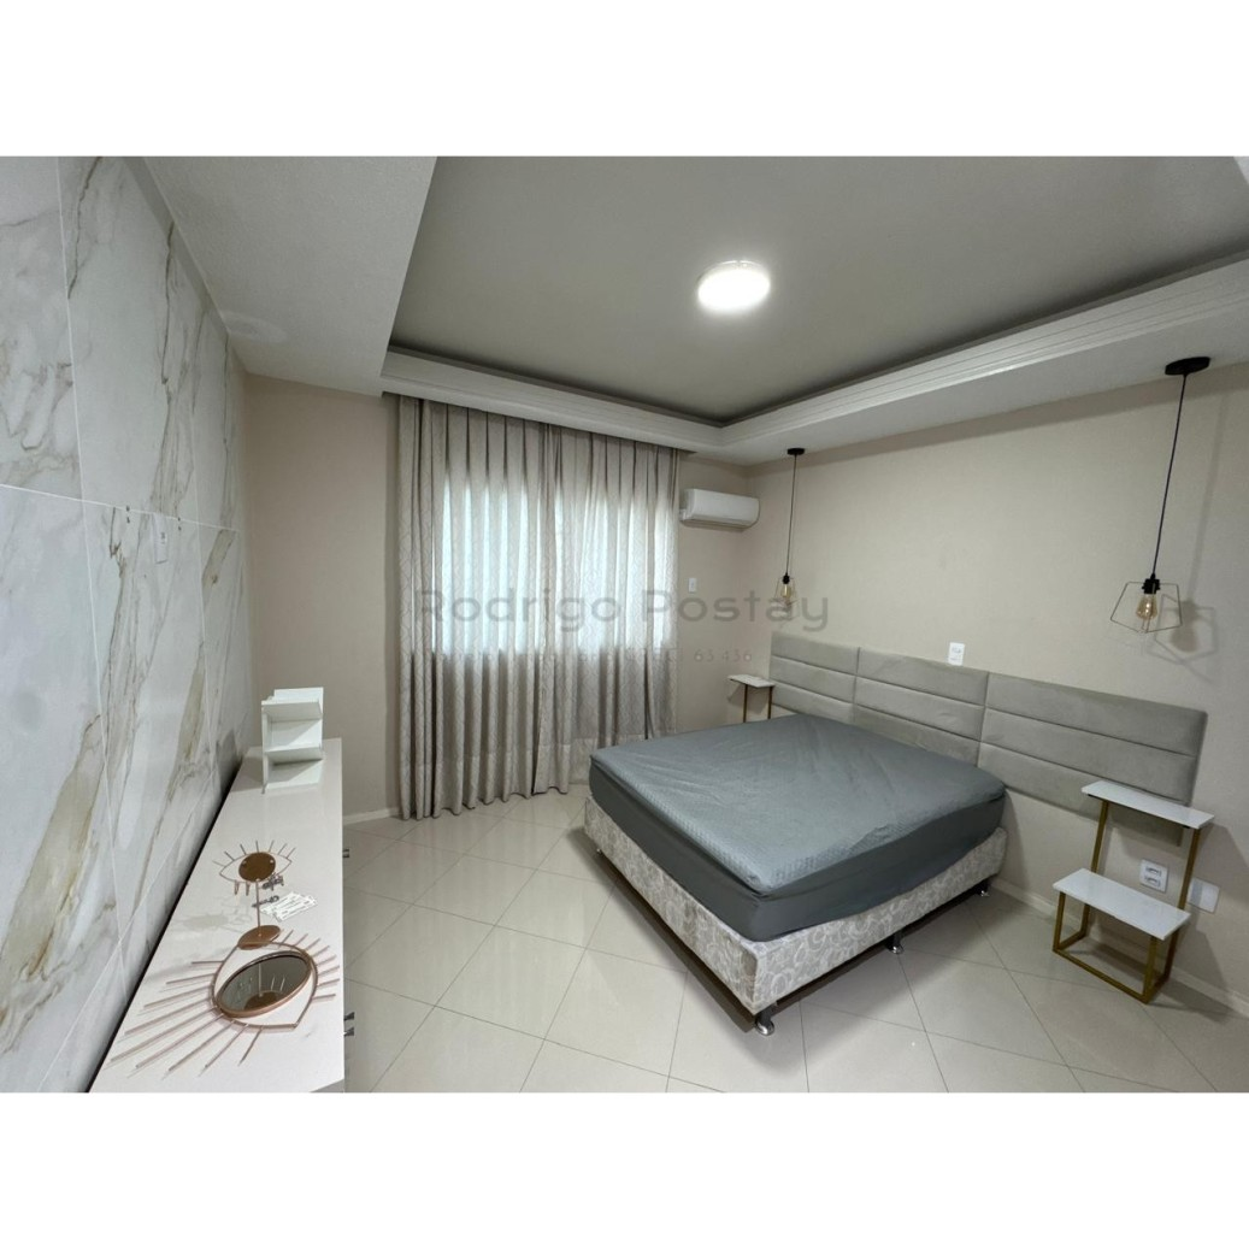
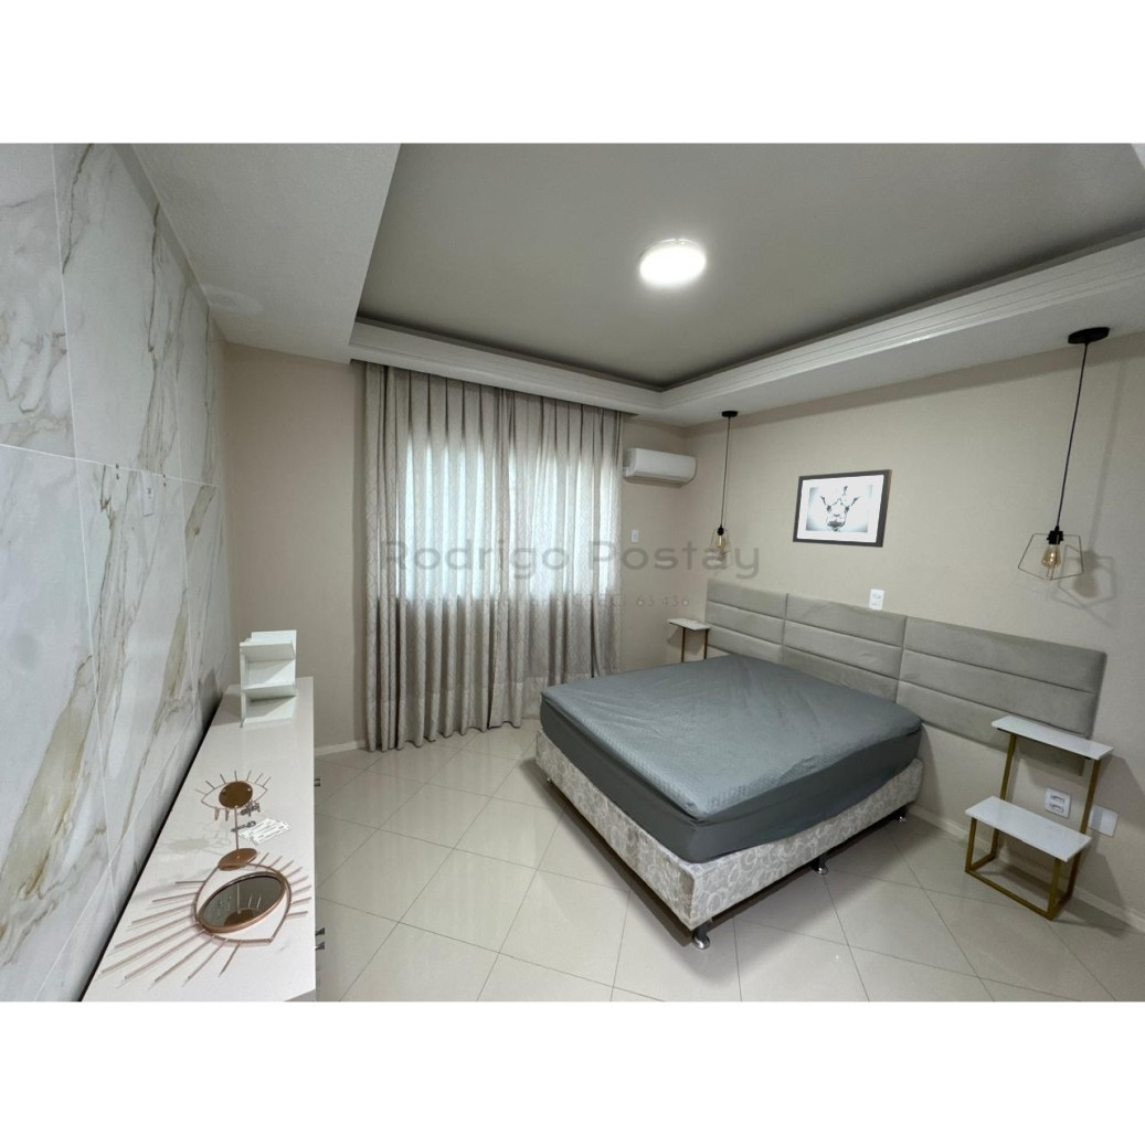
+ wall art (837, 509)
